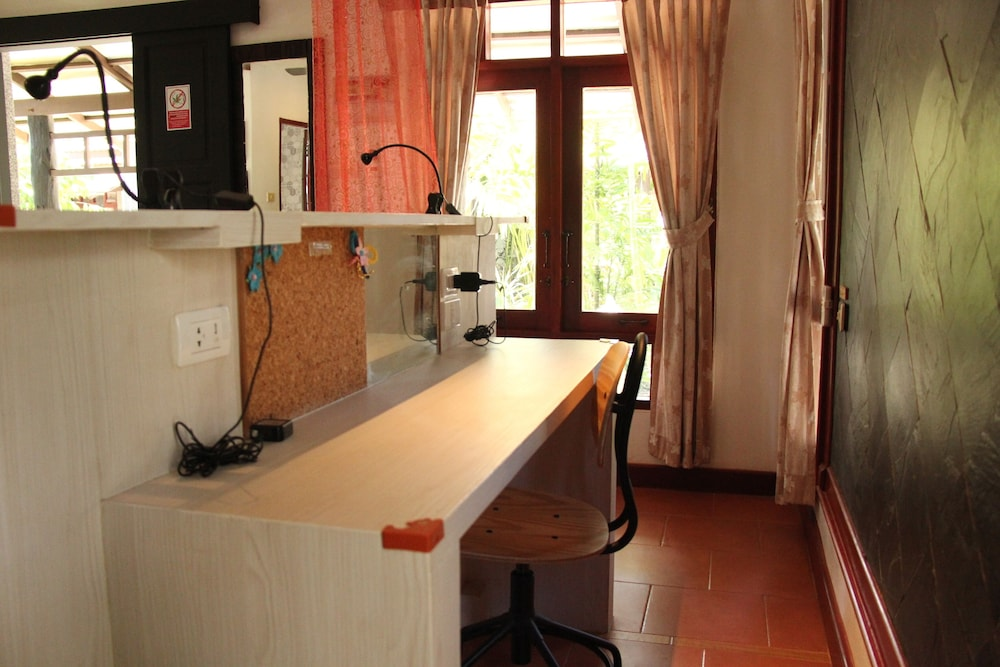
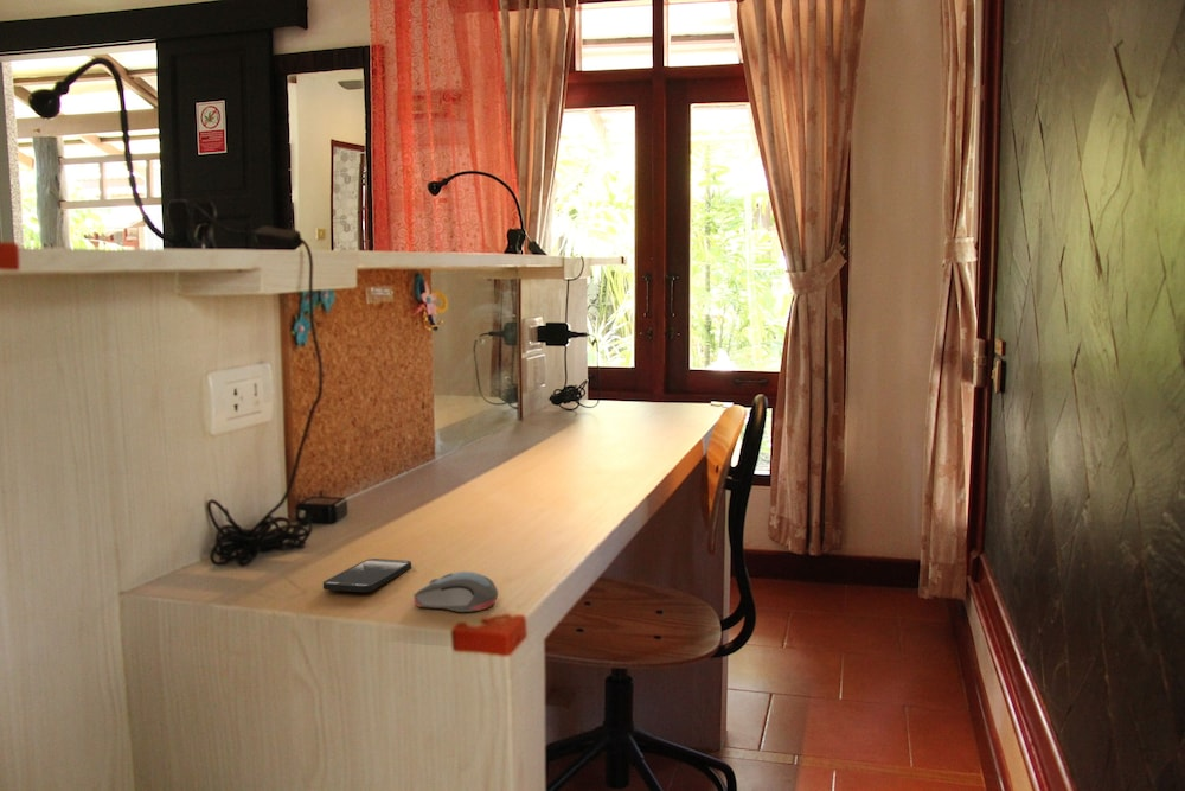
+ smartphone (369, 574)
+ computer mouse (456, 587)
